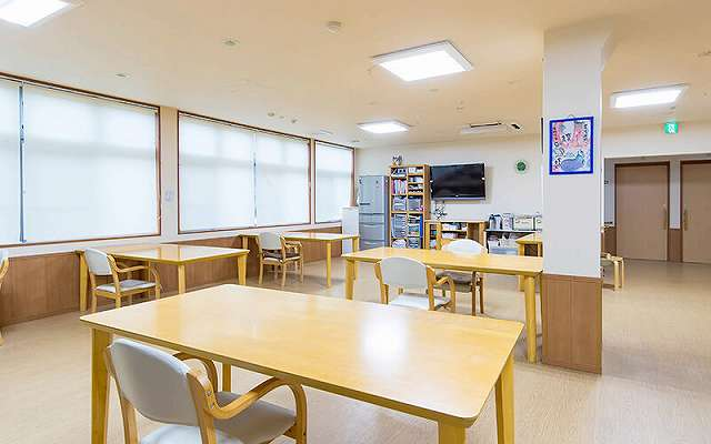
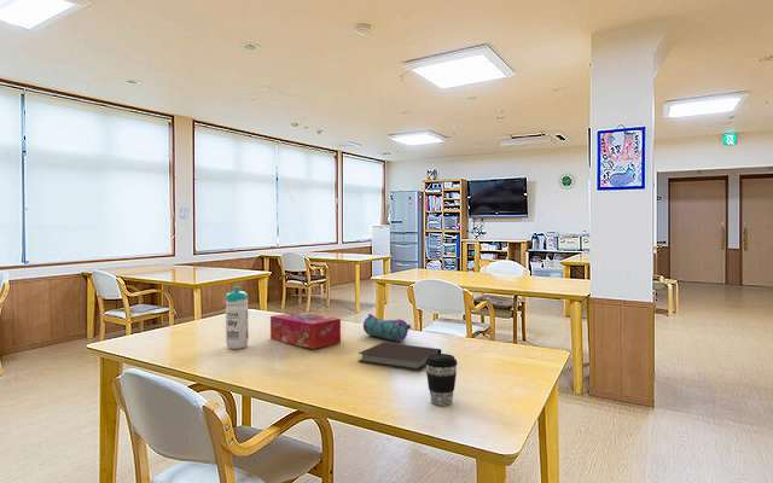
+ notebook (400, 354)
+ pencil case (385, 327)
+ coffee cup (441, 379)
+ water bottle (237, 316)
+ tissue box (304, 328)
